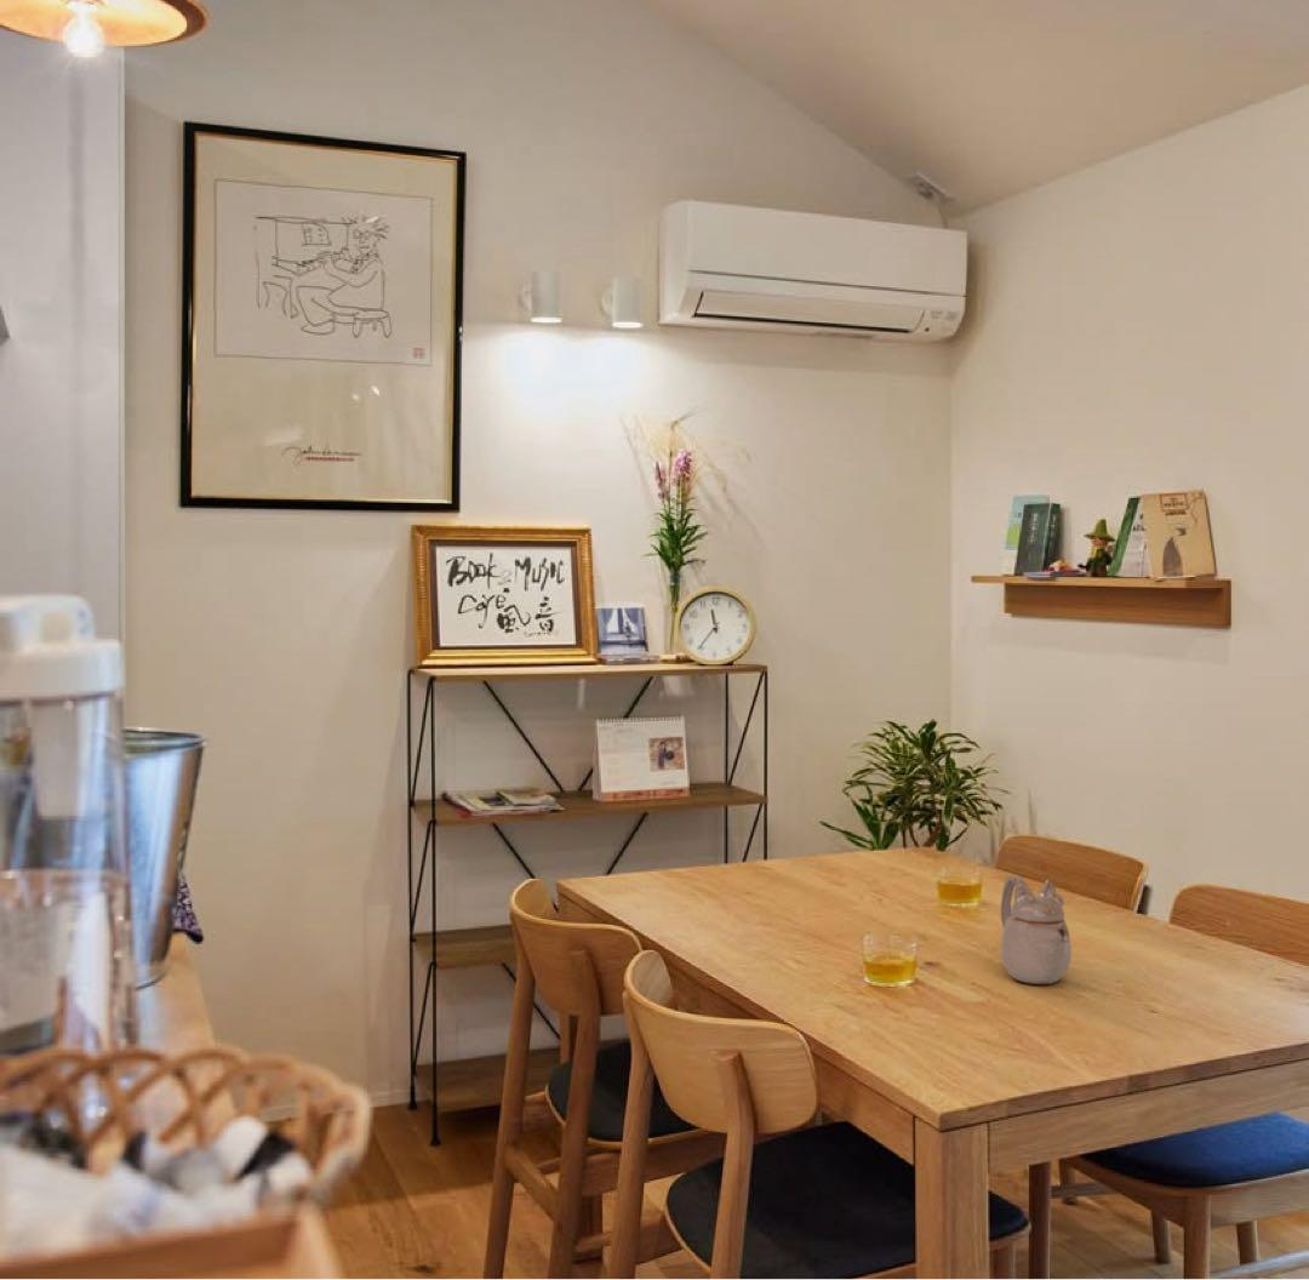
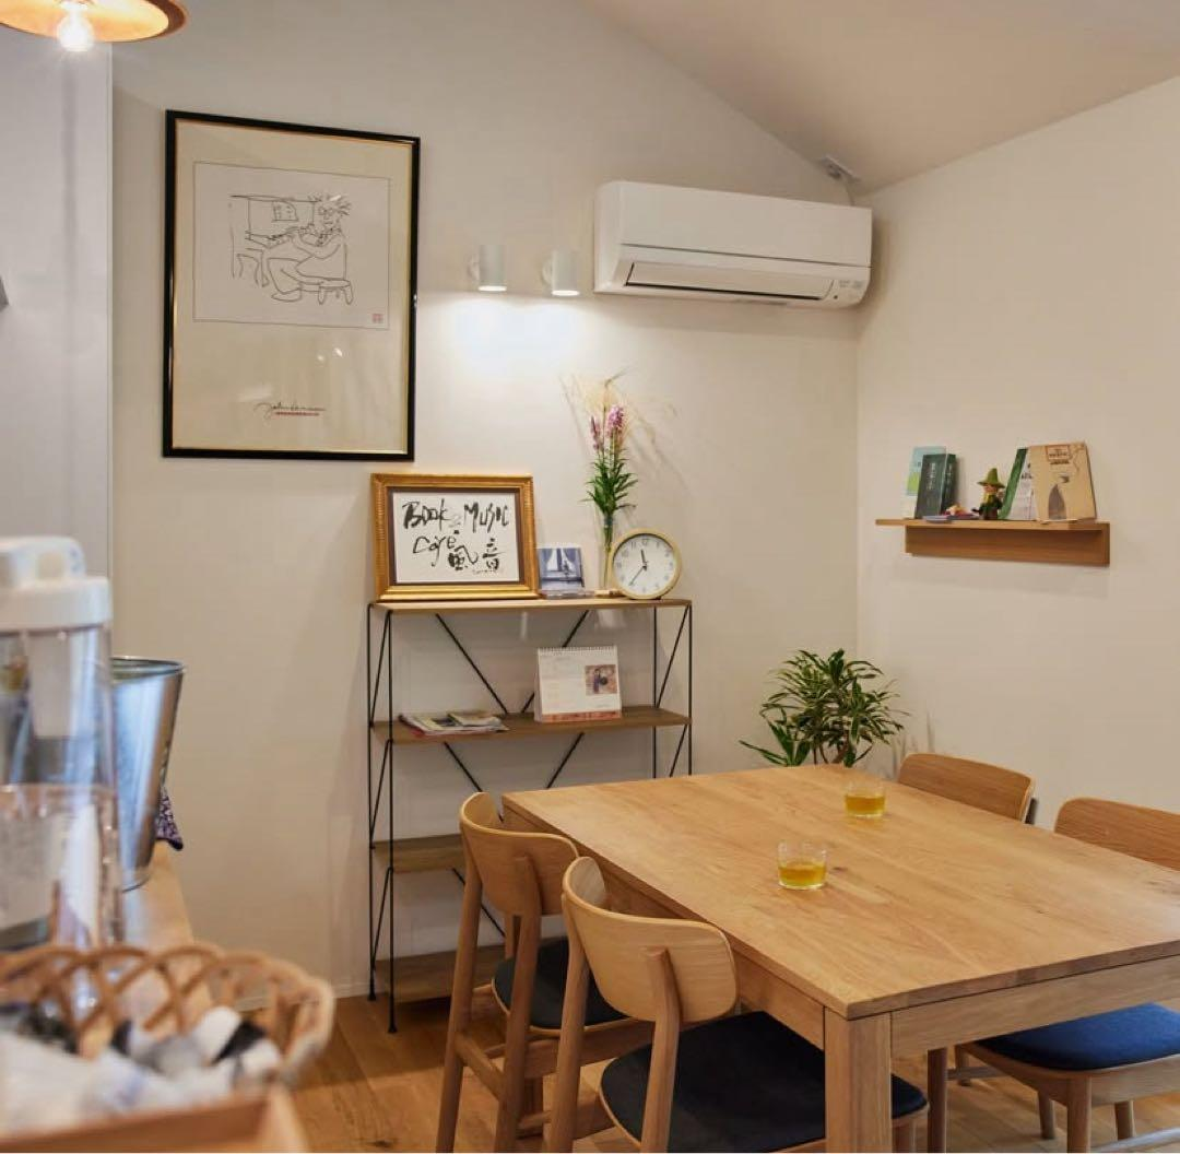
- teapot (1033, 928)
